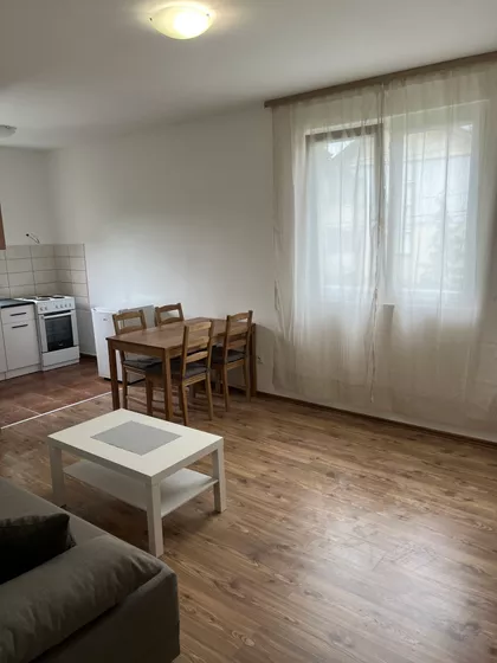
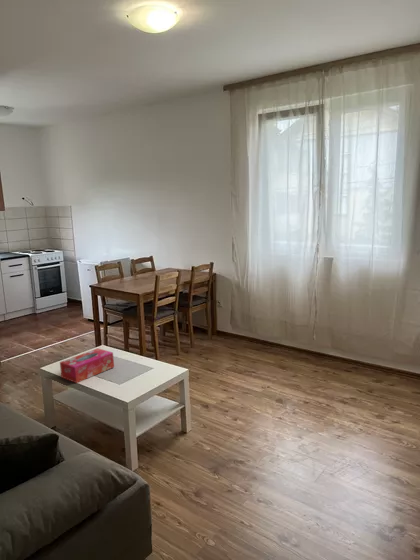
+ tissue box (87, 364)
